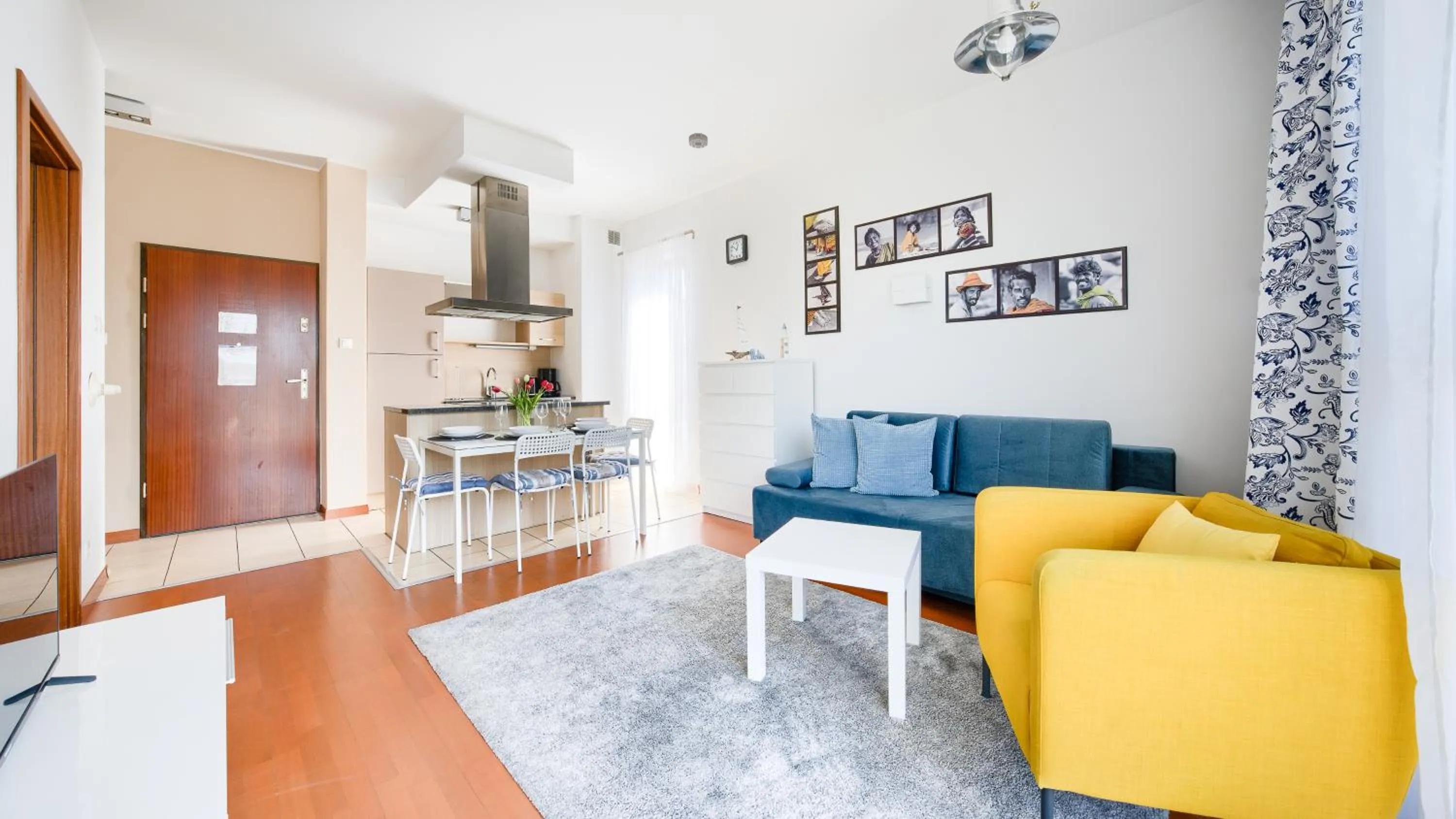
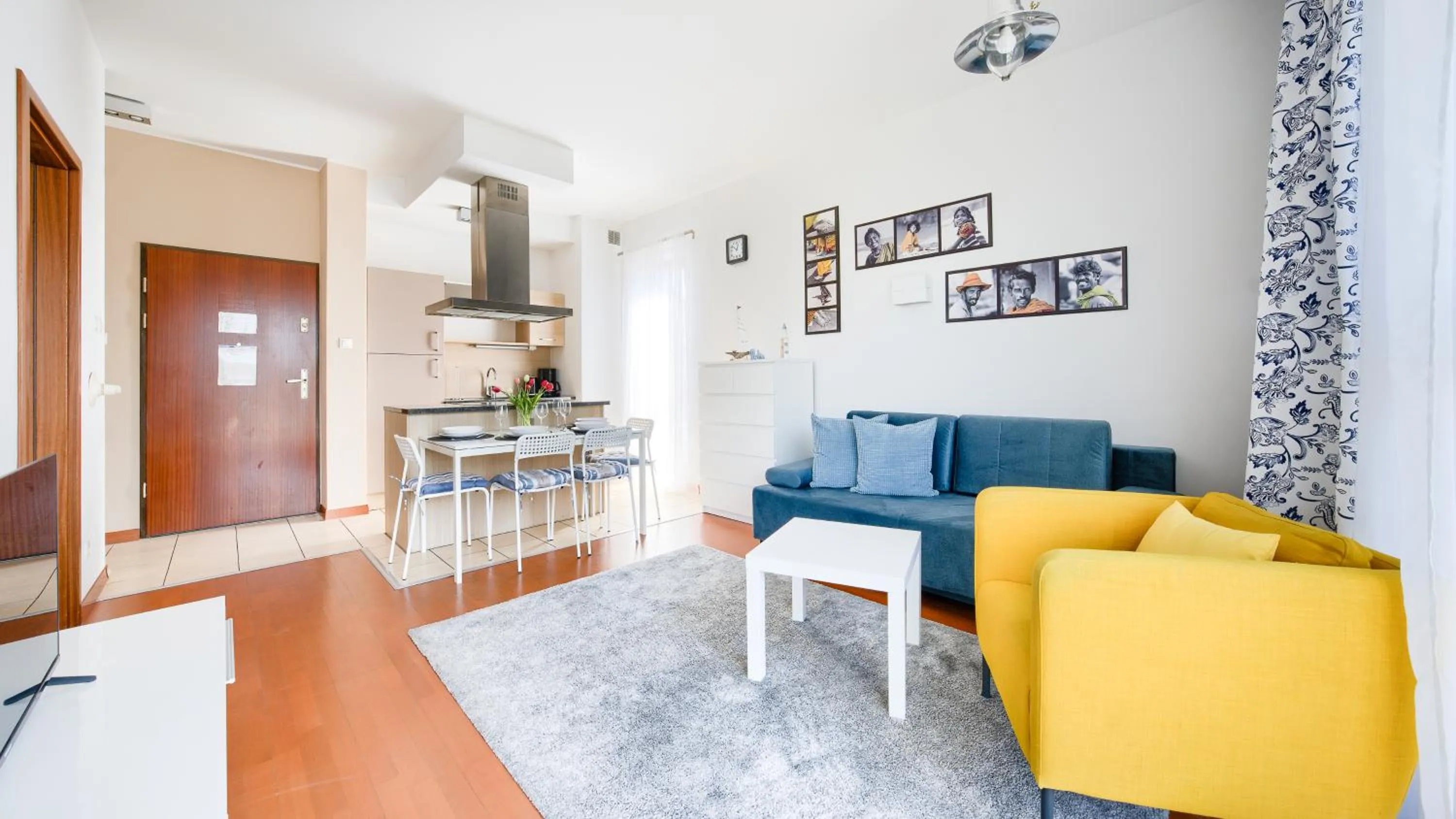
- smoke detector (698, 140)
